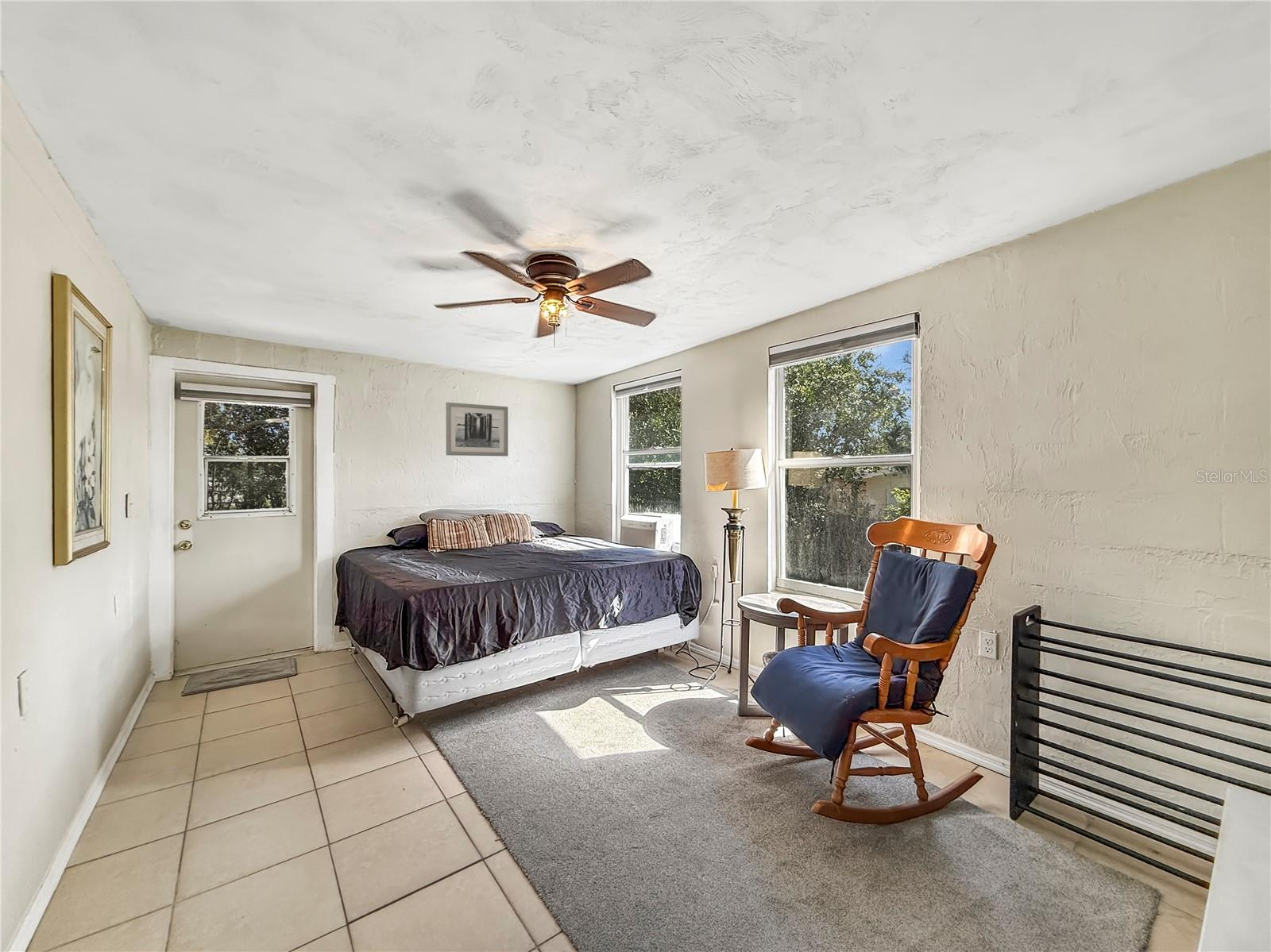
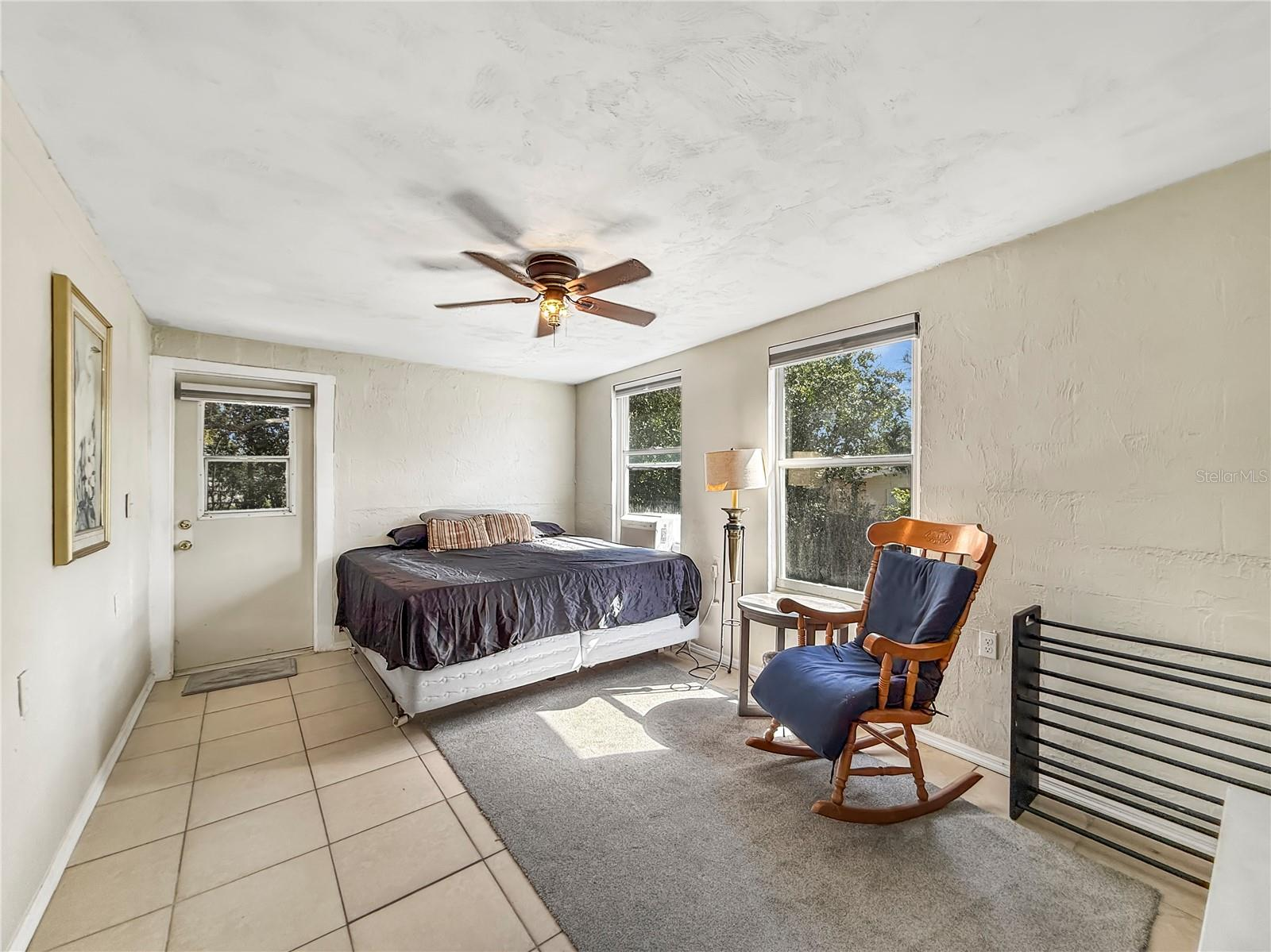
- wall art (477, 430)
